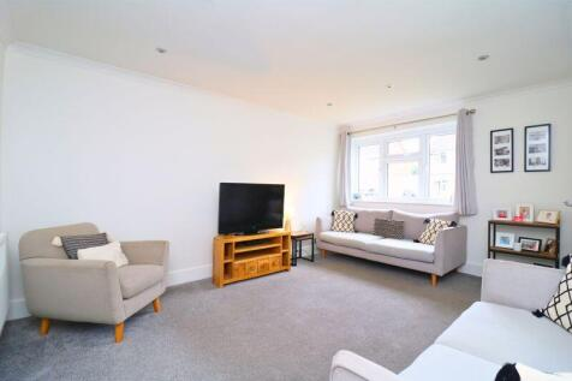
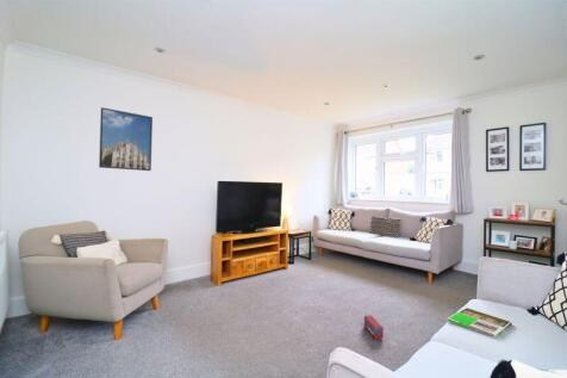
+ magazine (479, 321)
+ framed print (126, 141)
+ toy train (373, 326)
